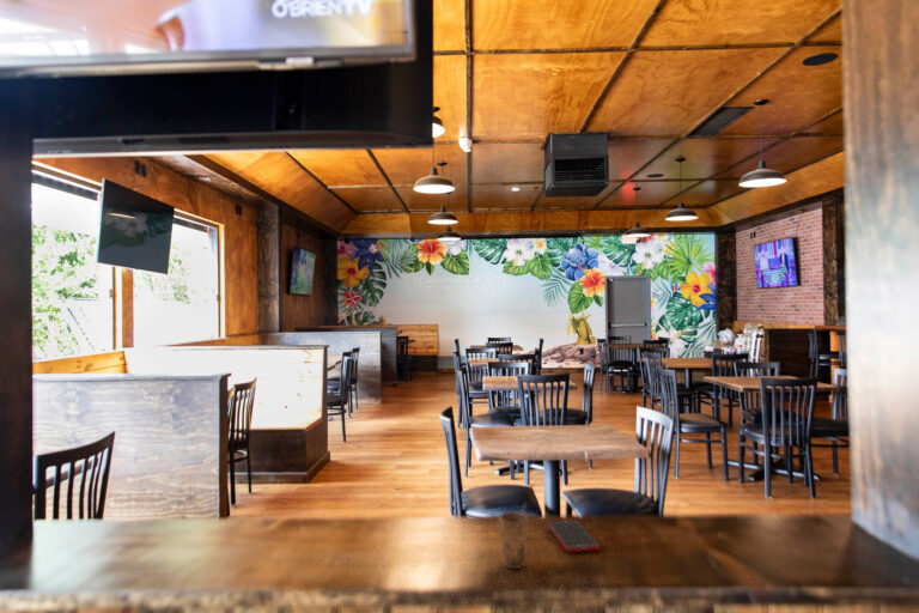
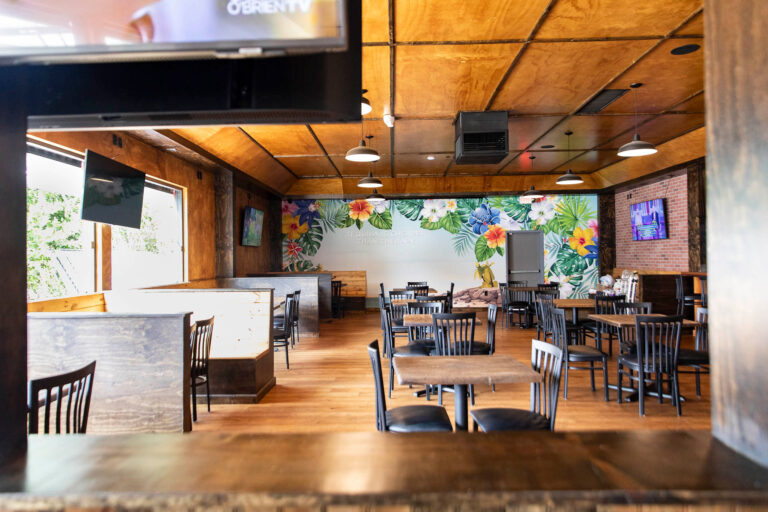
- cell phone (572, 534)
- cup (513, 534)
